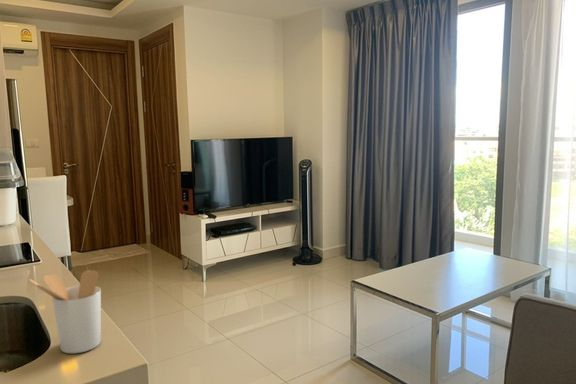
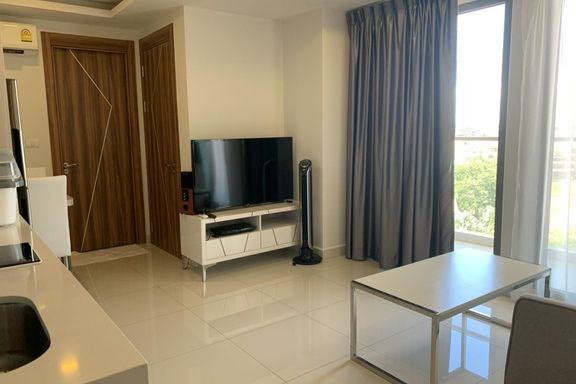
- utensil holder (67, 310)
